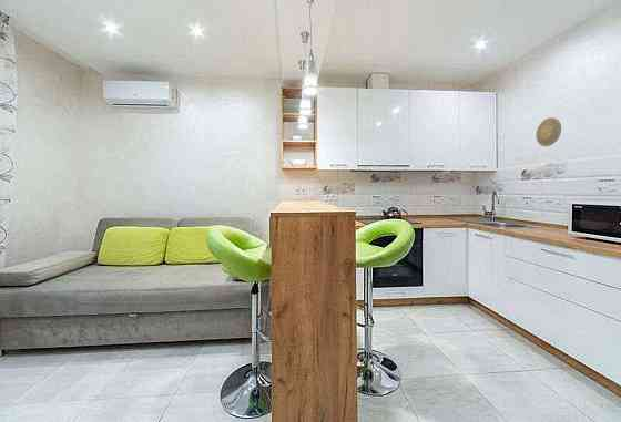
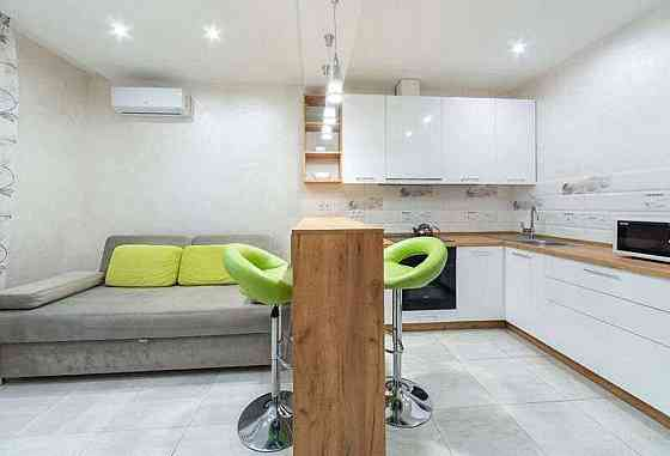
- decorative plate (547, 132)
